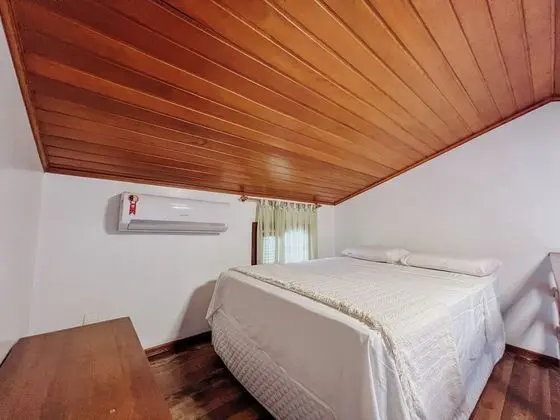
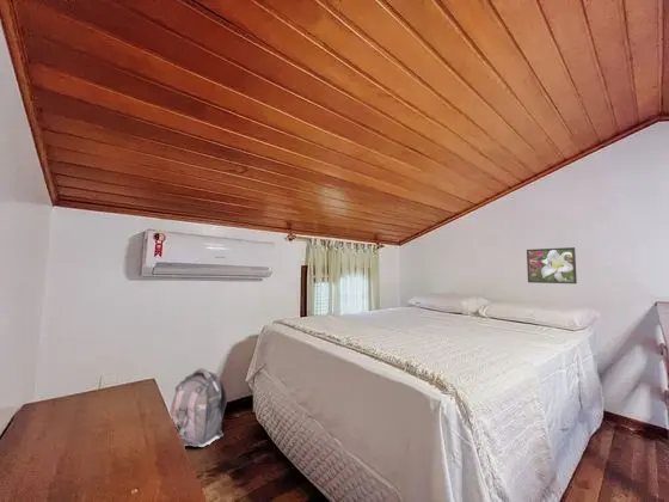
+ backpack (200, 403)
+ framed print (550, 265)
